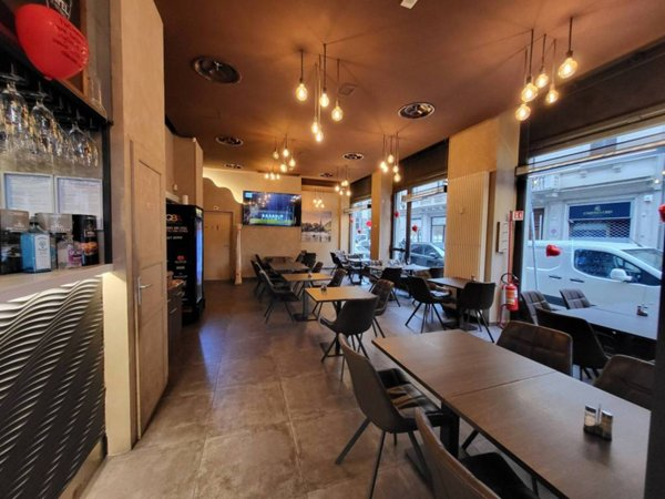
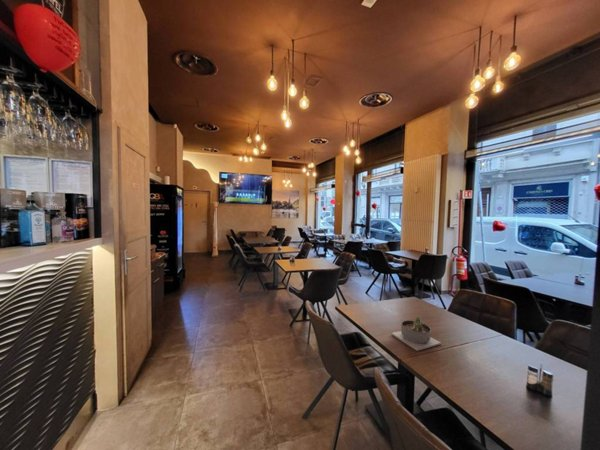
+ succulent planter (415, 327)
